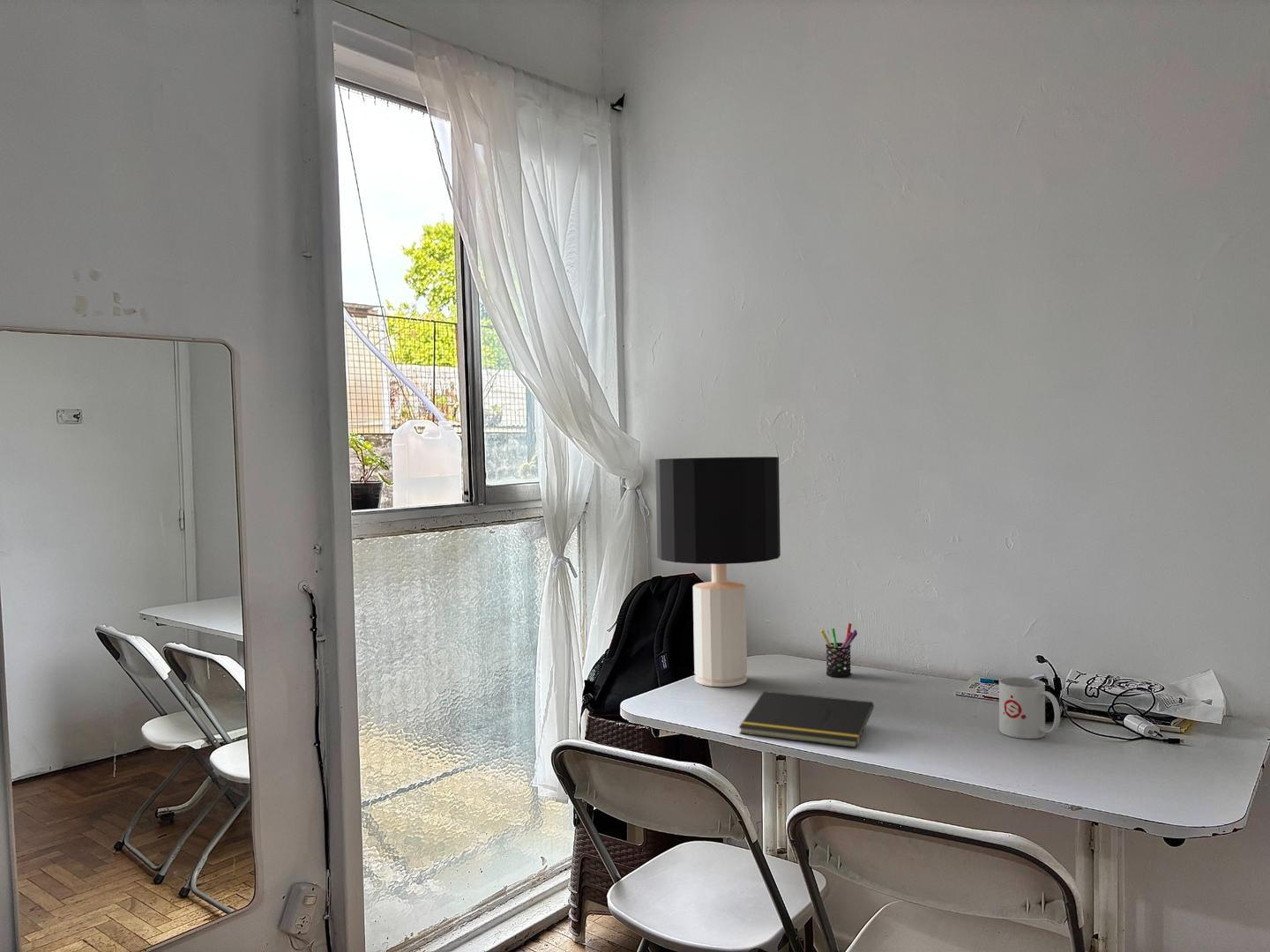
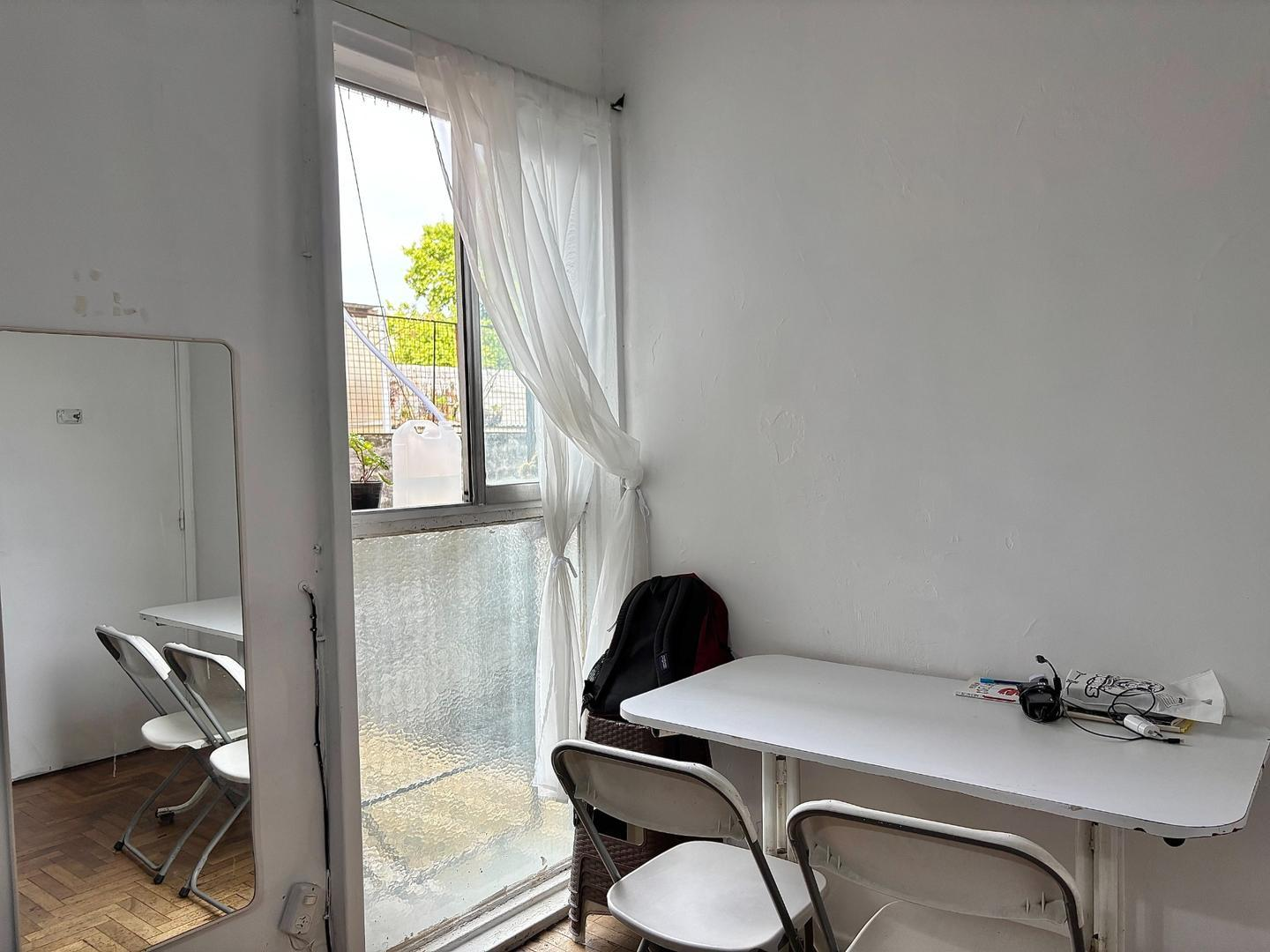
- pen holder (839, 648)
- desk lamp (719, 569)
- notepad (807, 717)
- mug (1030, 709)
